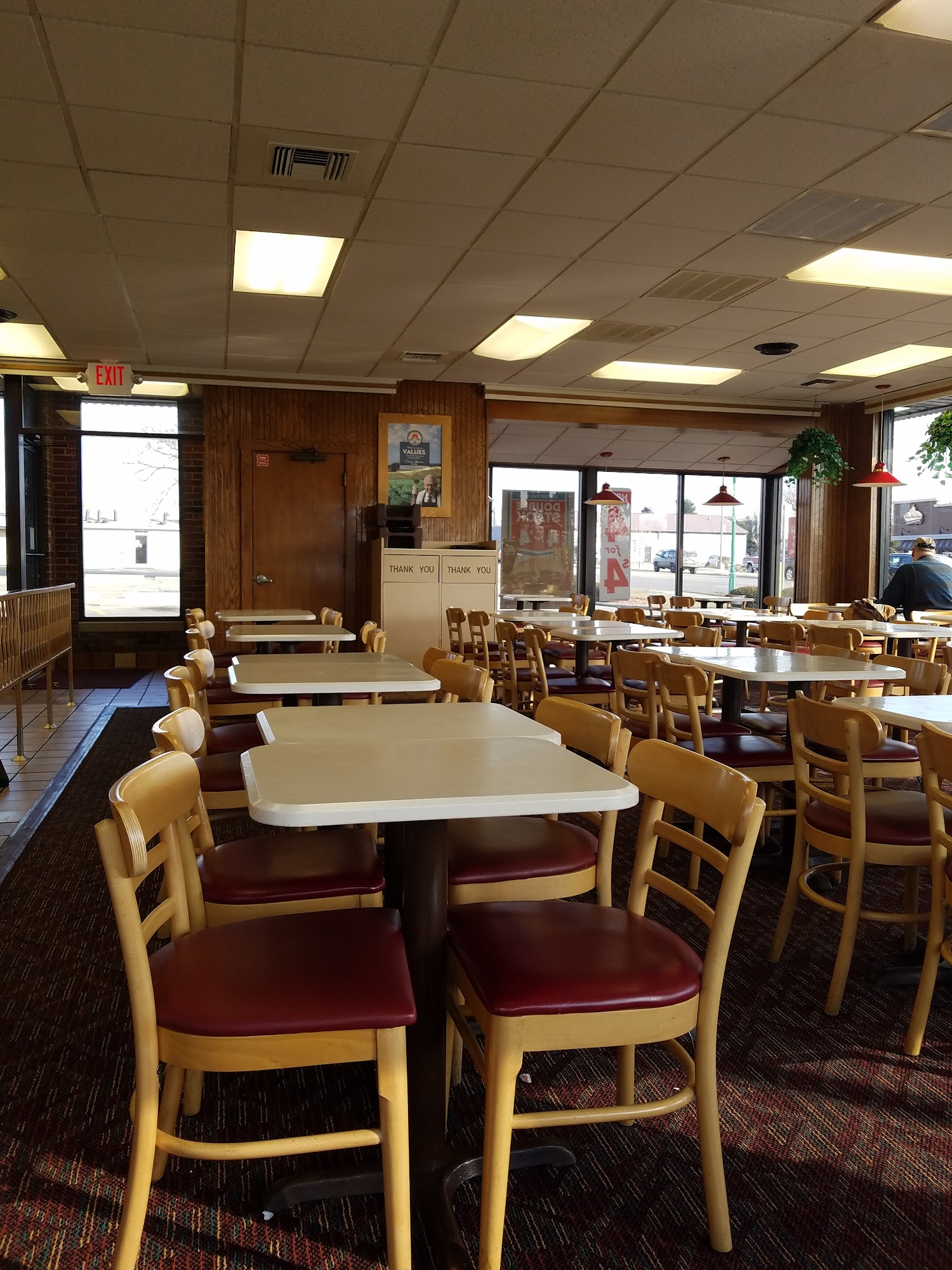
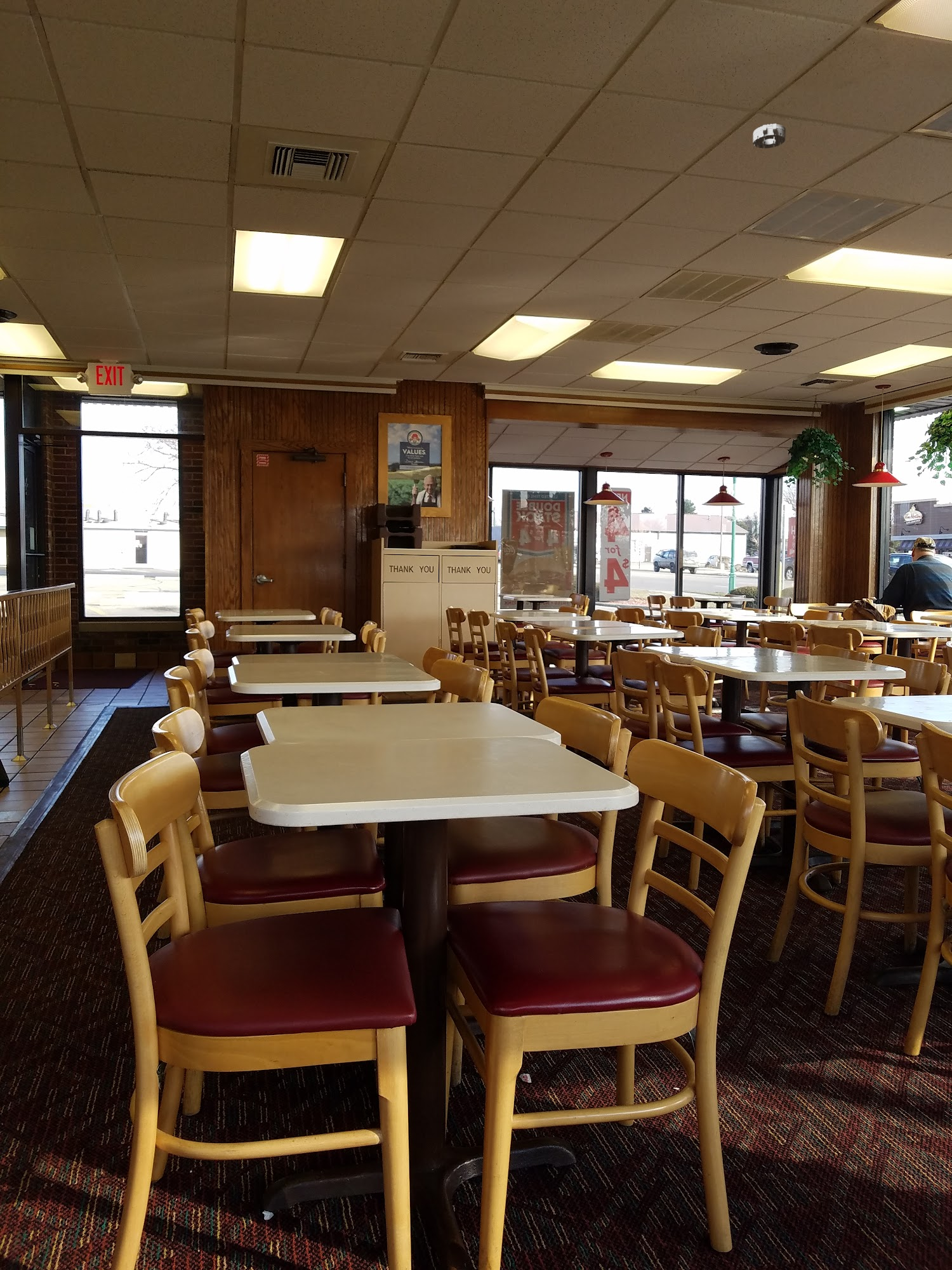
+ smoke detector (769, 135)
